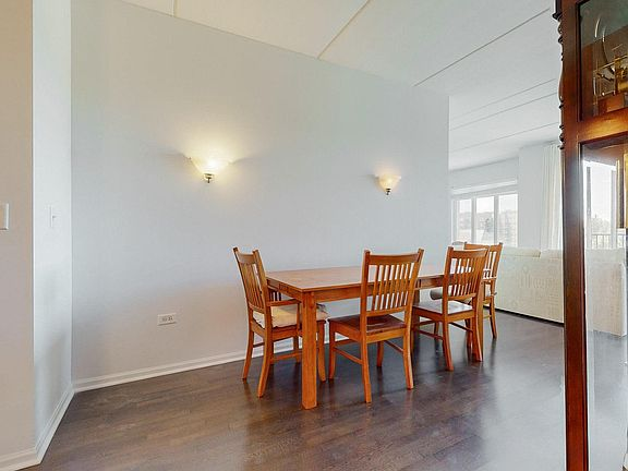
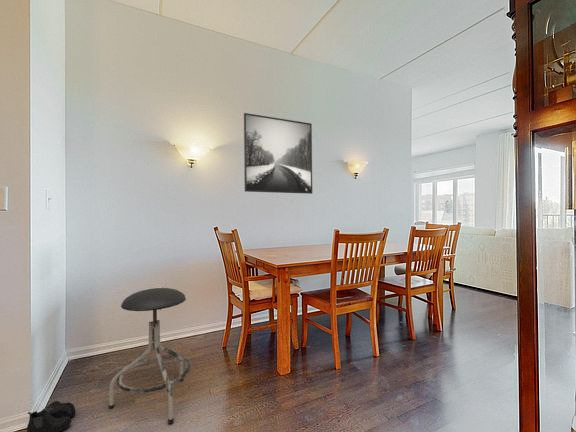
+ stool (150, 346)
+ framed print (279, 155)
+ boots (52, 410)
